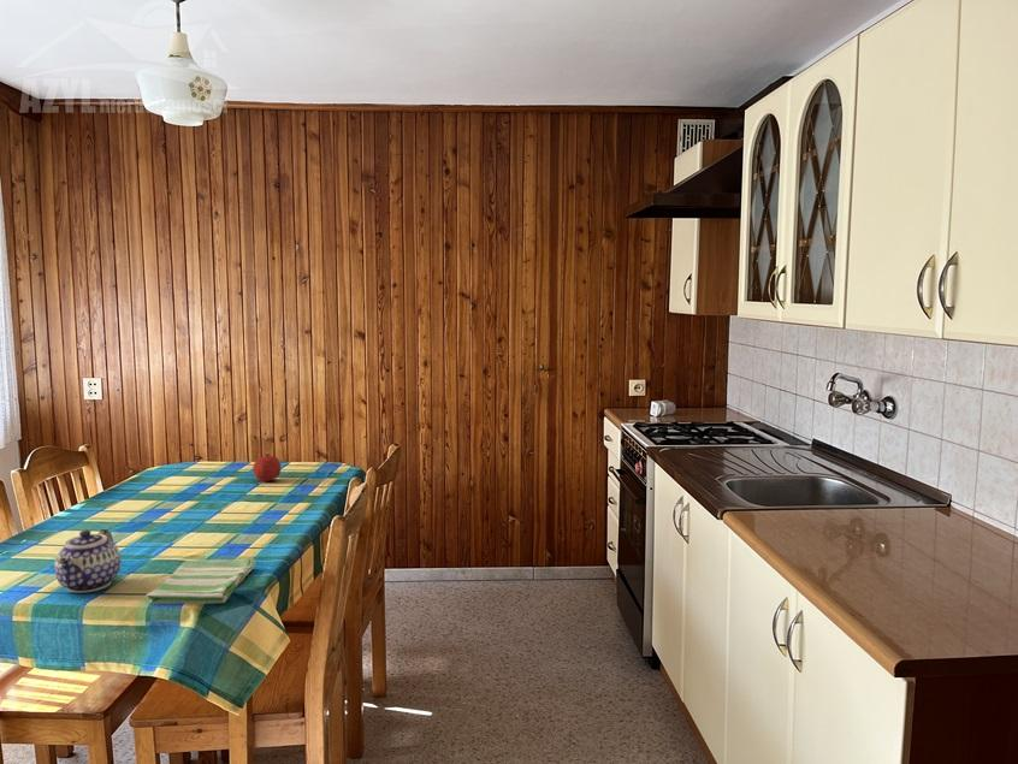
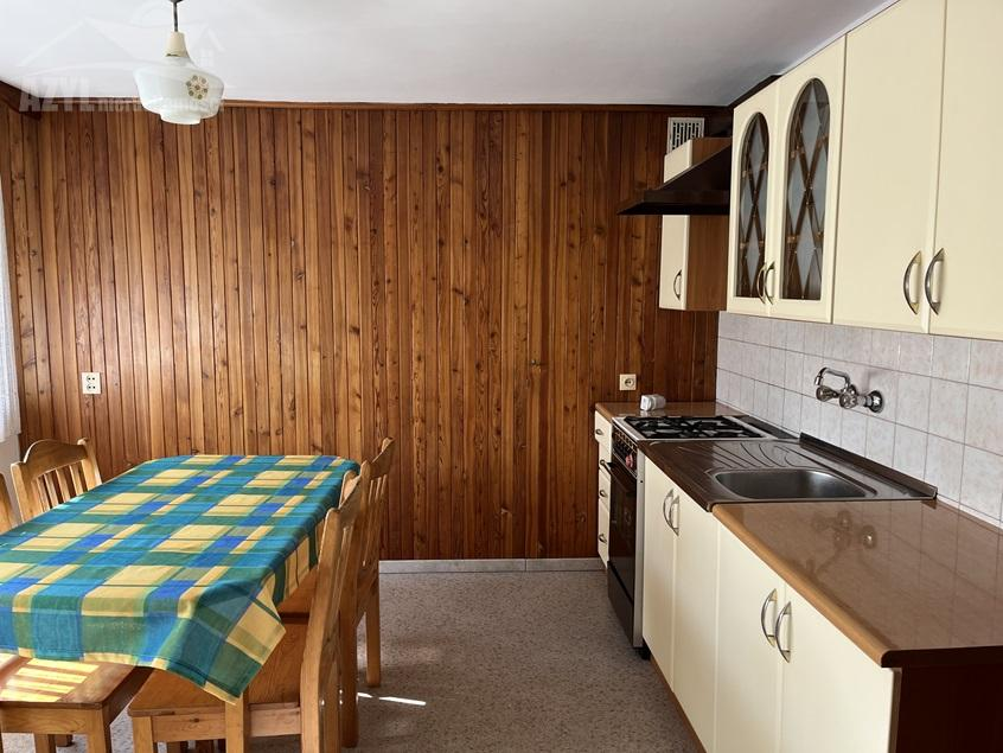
- teapot (87, 557)
- dish towel (203, 579)
- fruit (267, 467)
